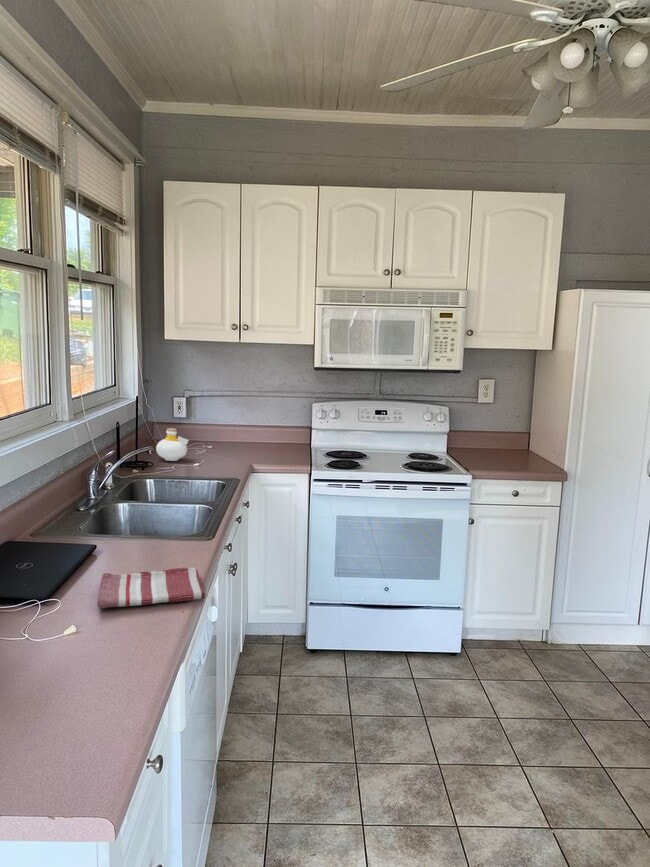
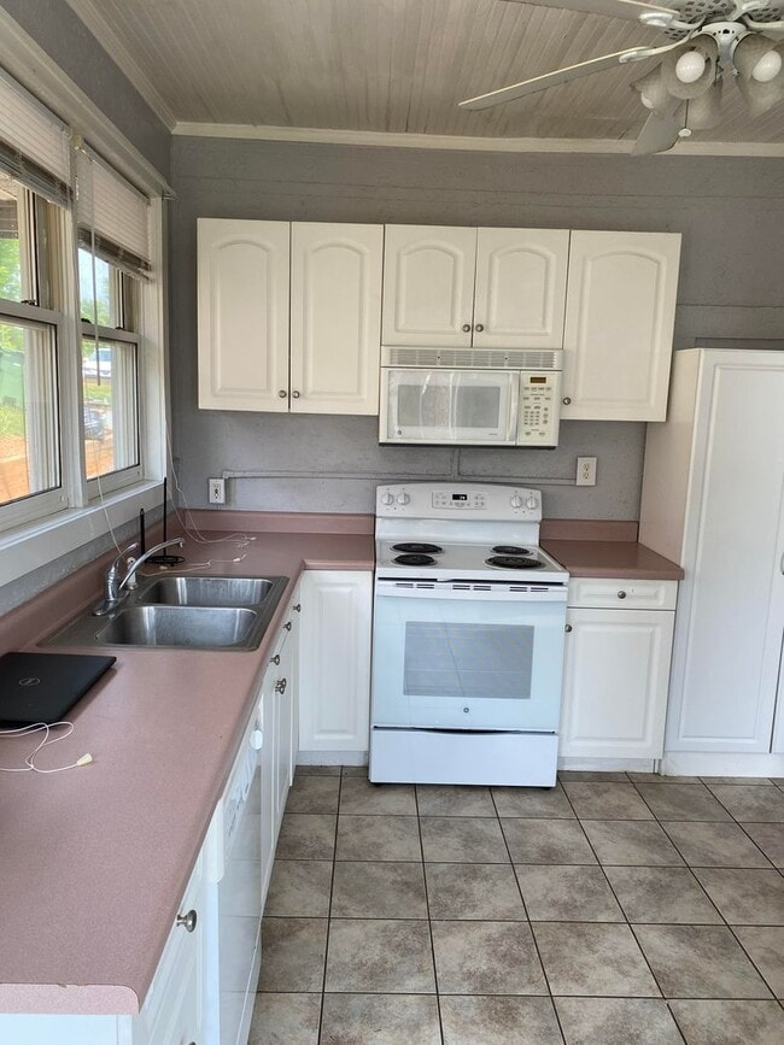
- bottle (173, 445)
- dish towel (151, 586)
